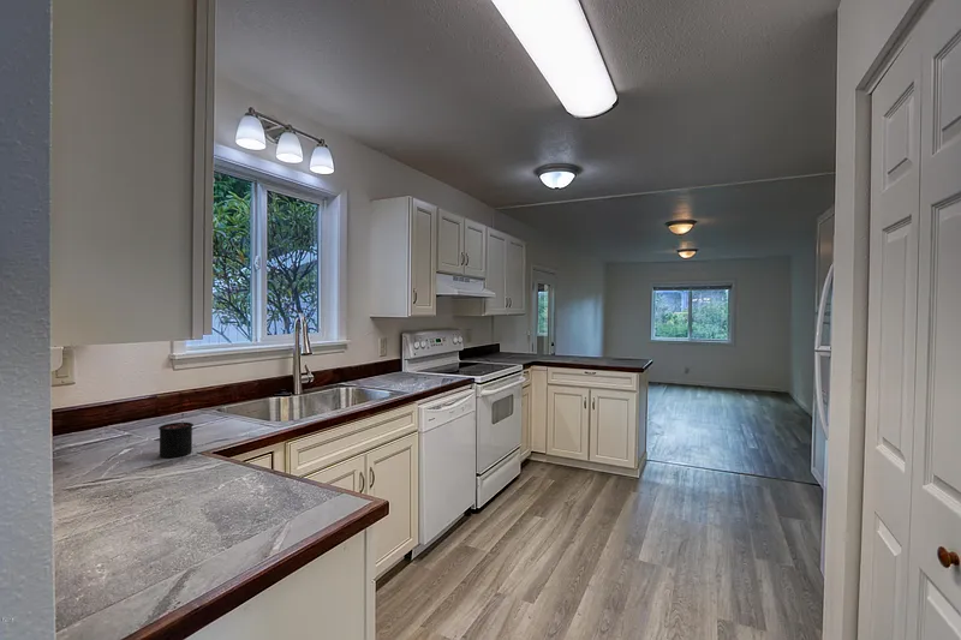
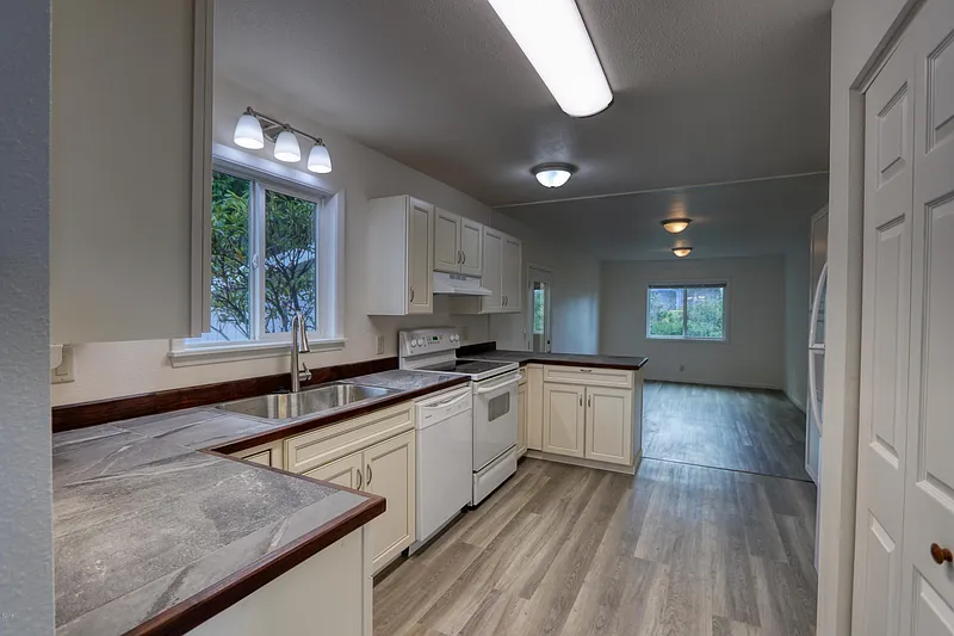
- candle (175, 432)
